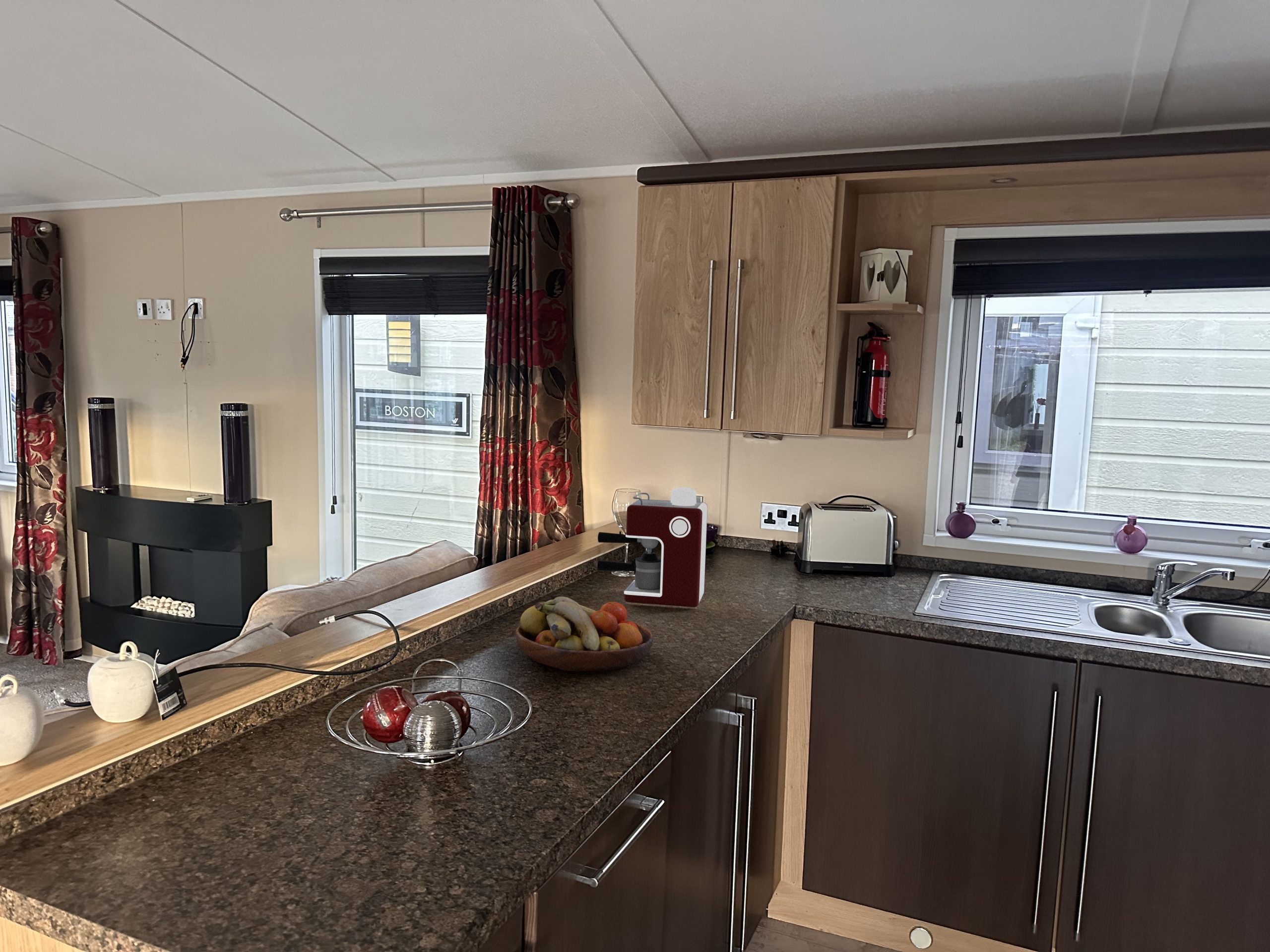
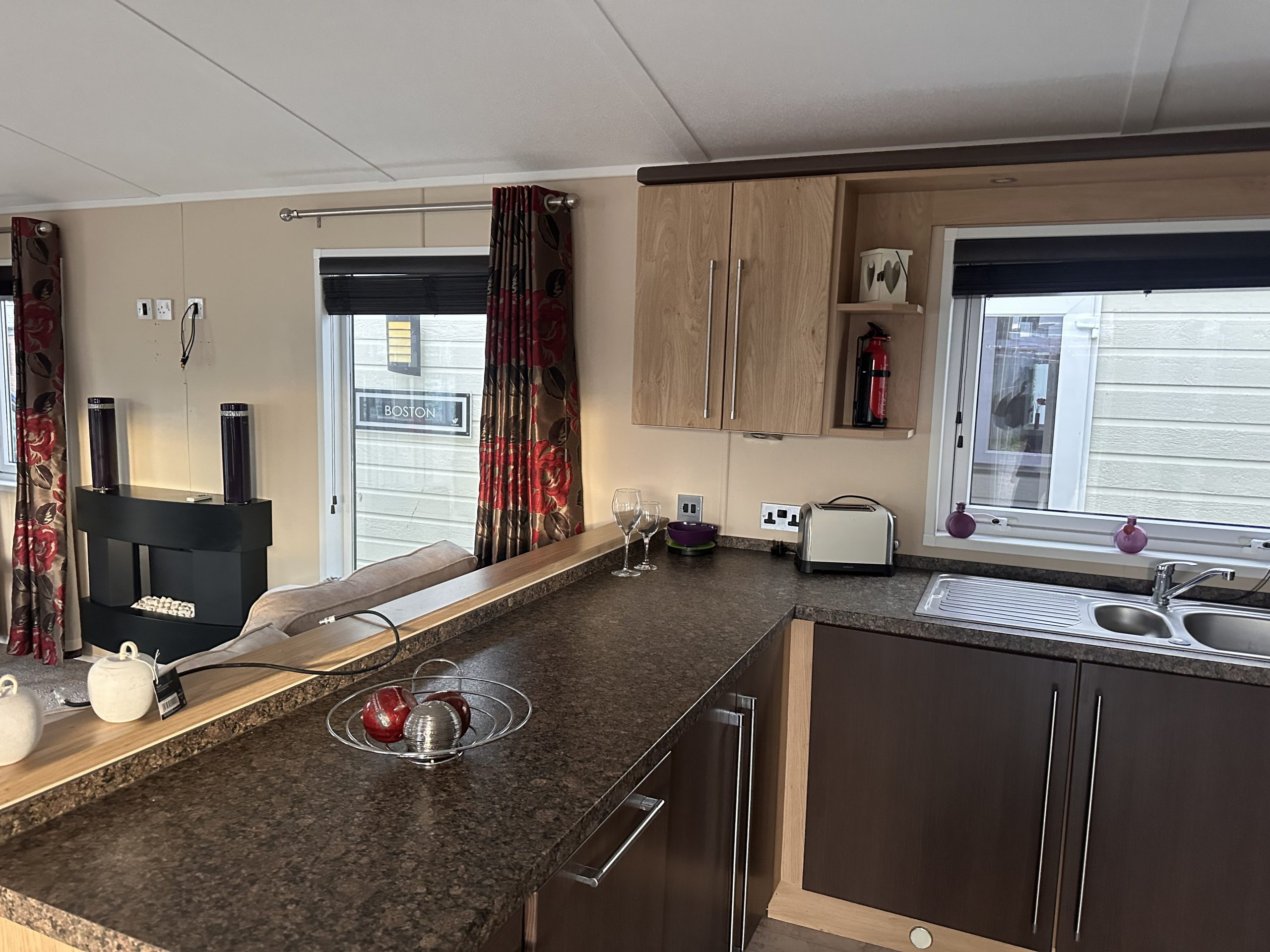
- coffee maker (650, 542)
- fruit bowl (585, 627)
